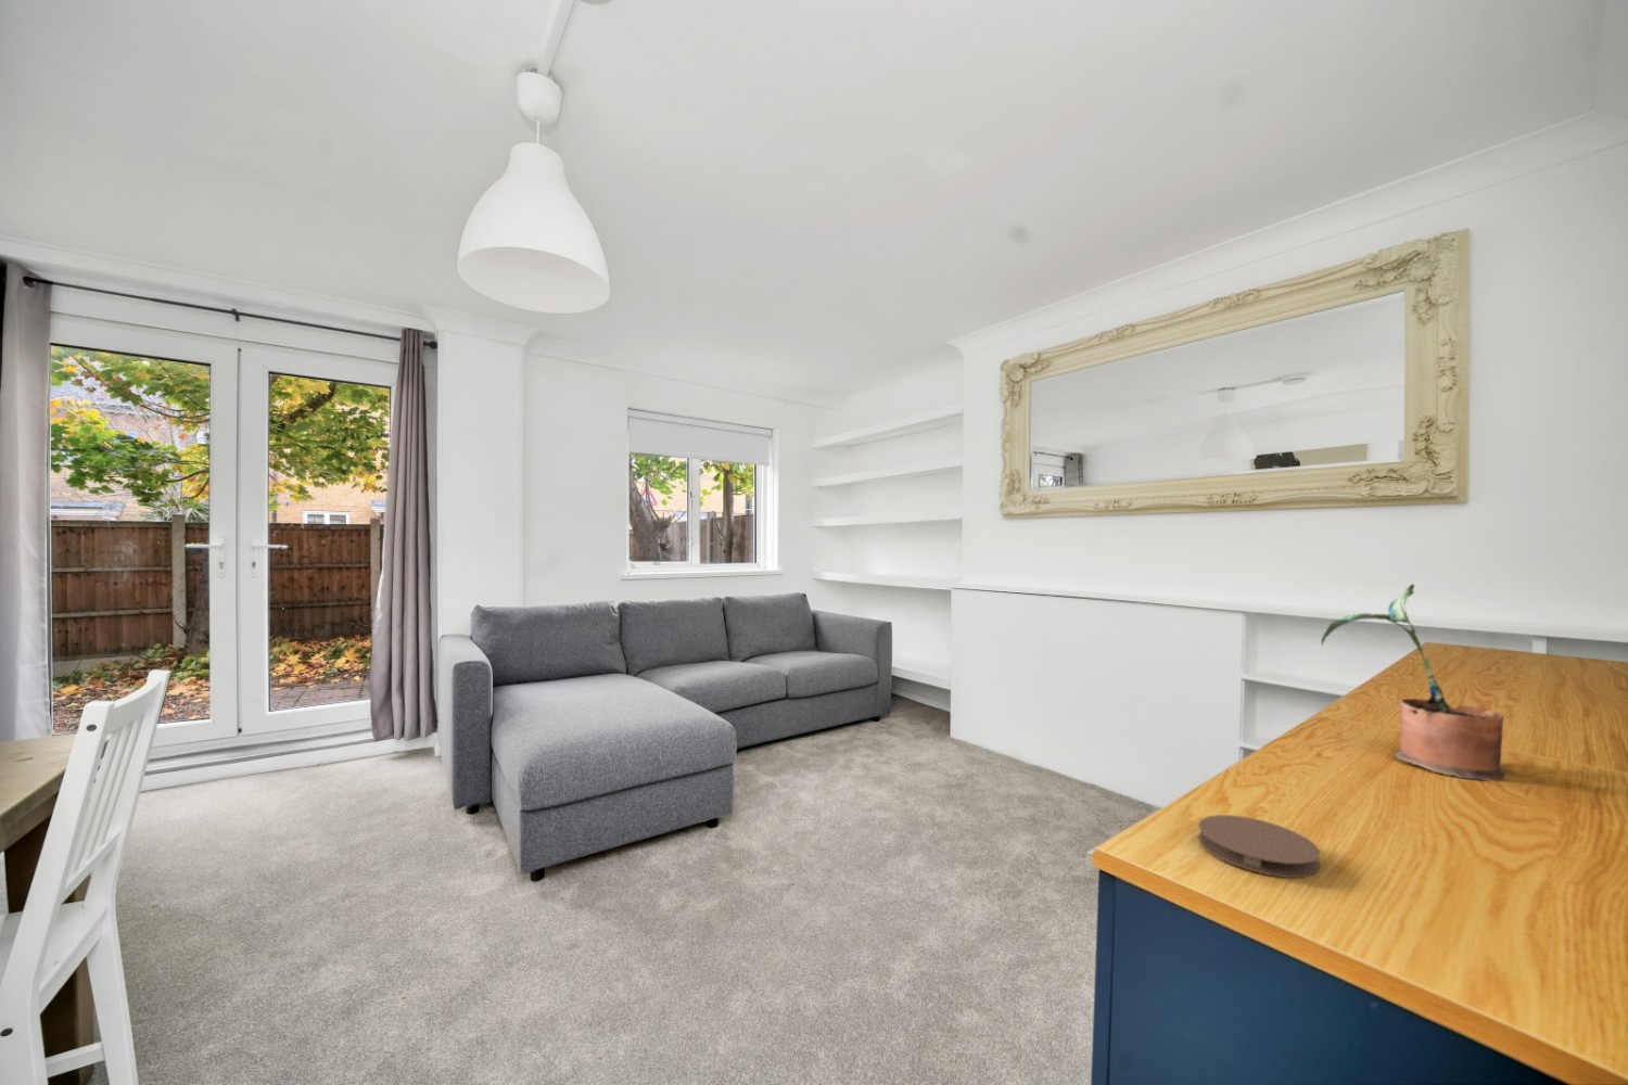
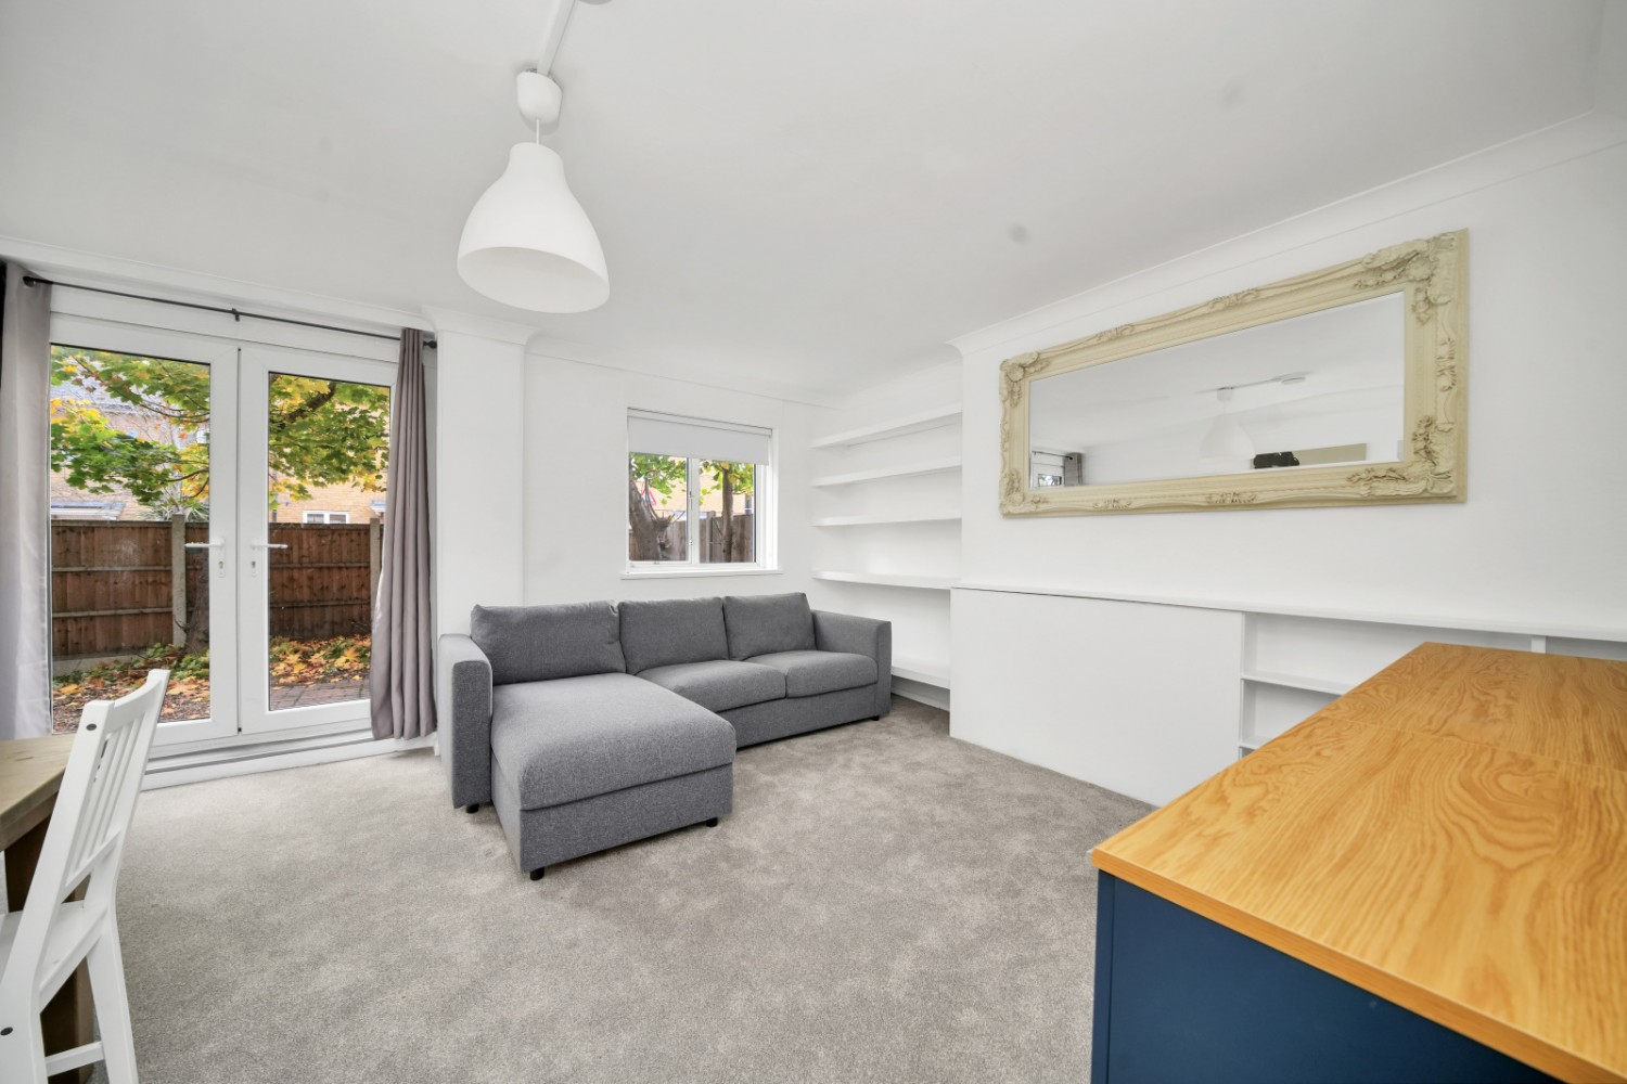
- potted plant (1423, 662)
- coaster (1256, 843)
